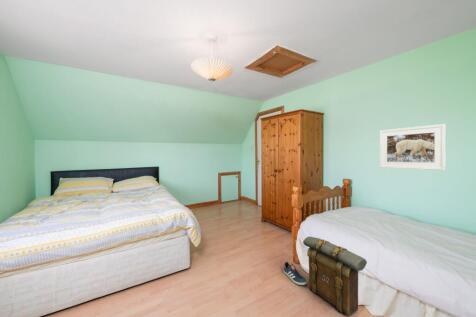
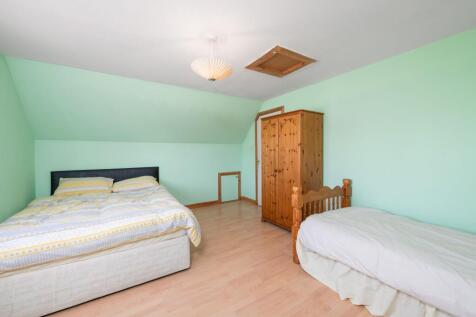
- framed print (409, 148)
- backpack (331, 270)
- sneaker (294, 272)
